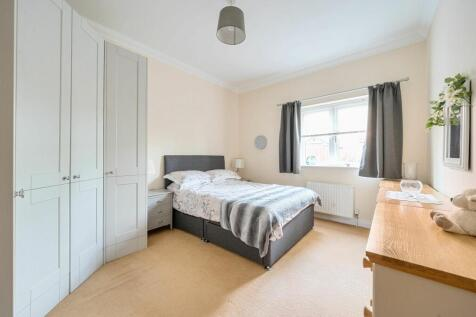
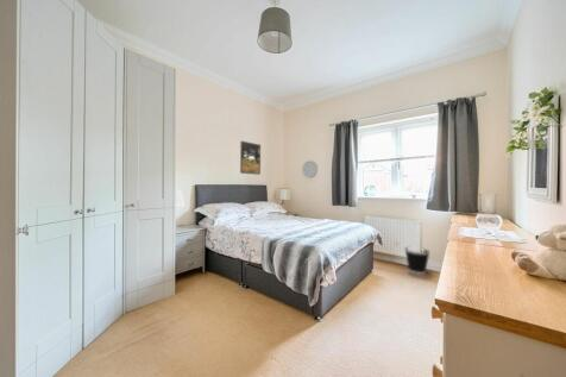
+ wastebasket (416, 260)
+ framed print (251, 158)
